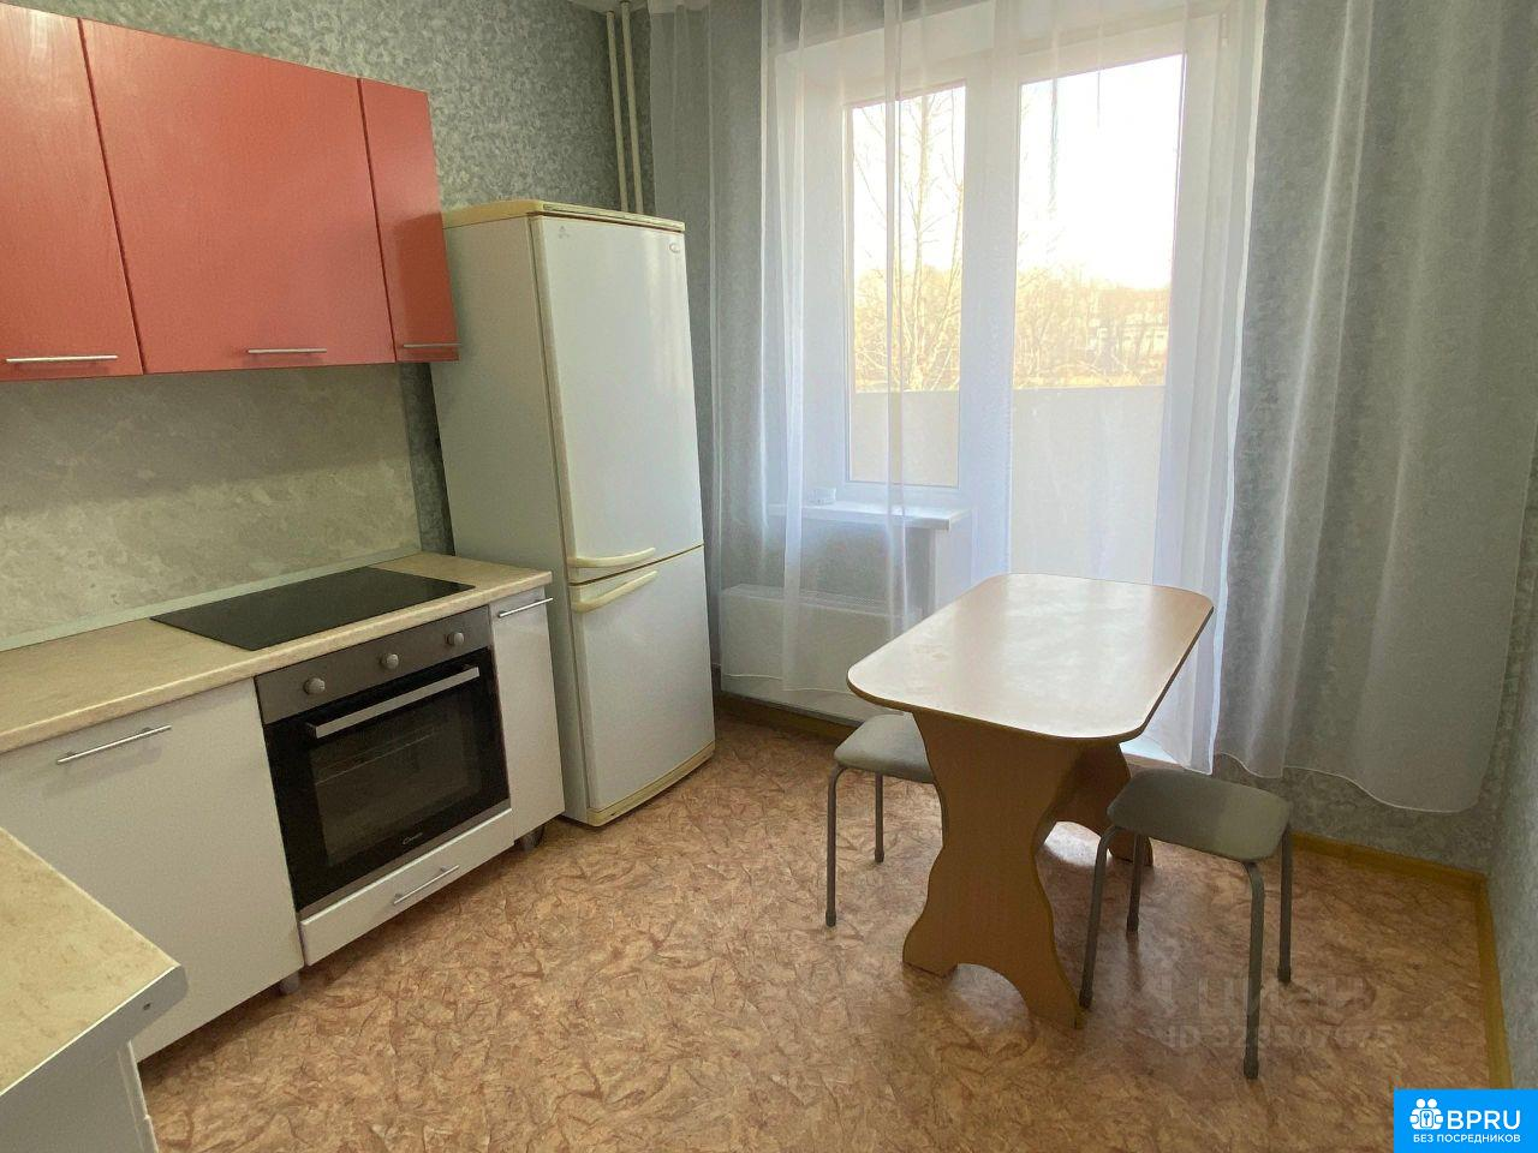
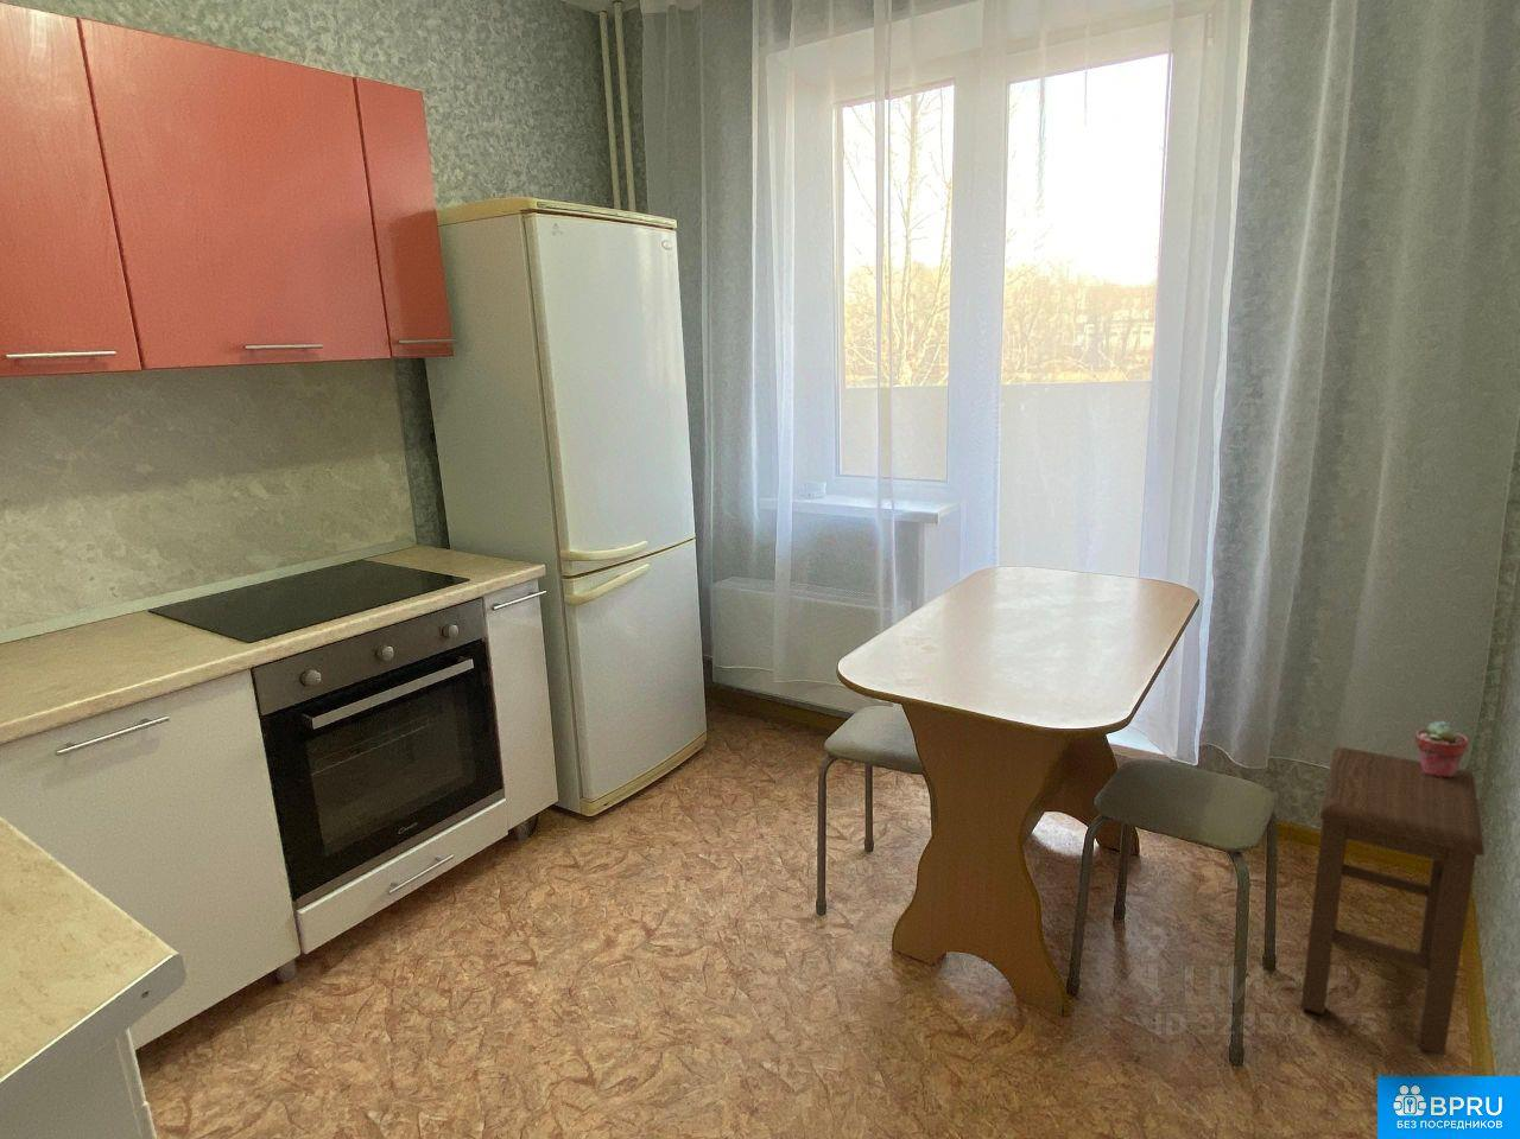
+ stool (1388, 887)
+ potted succulent (1441, 745)
